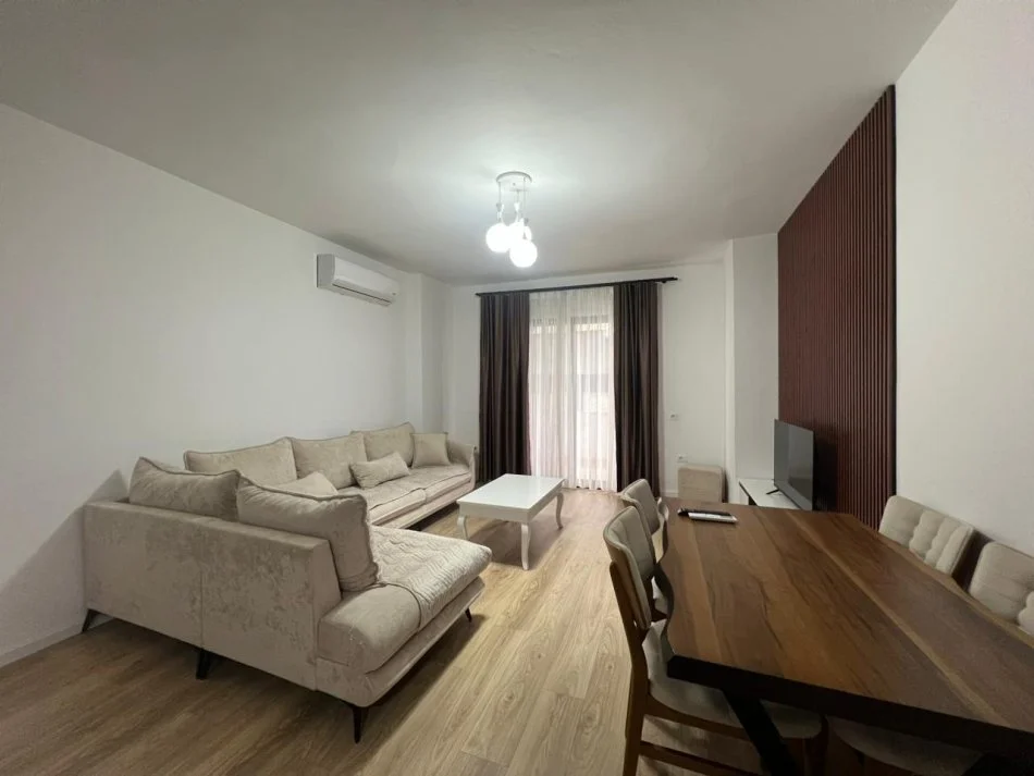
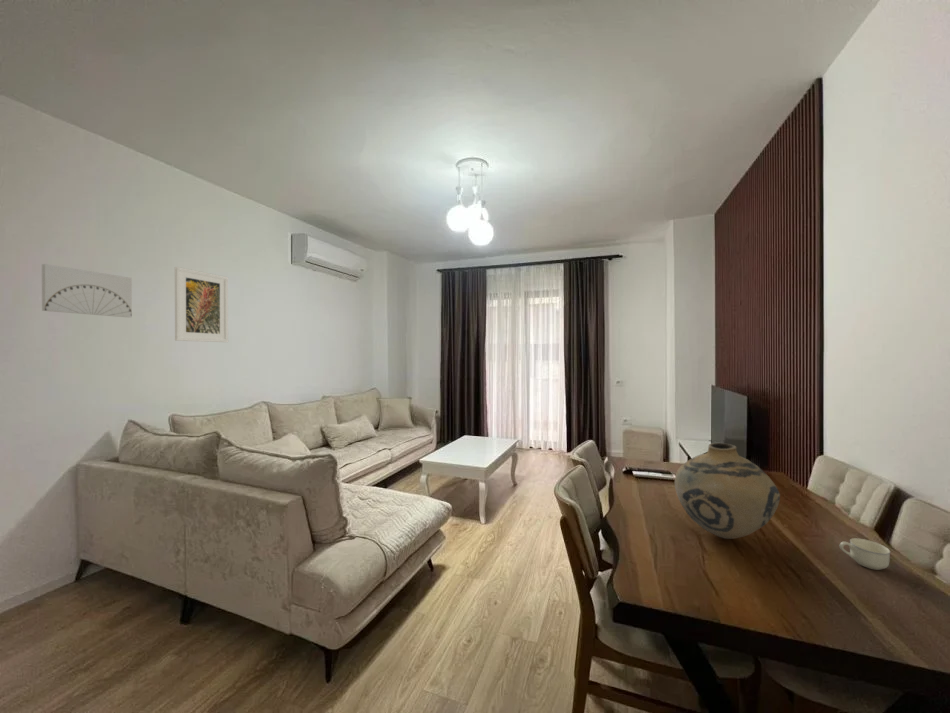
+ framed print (203, 306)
+ vase (723, 491)
+ wall art (90, 292)
+ cup (863, 553)
